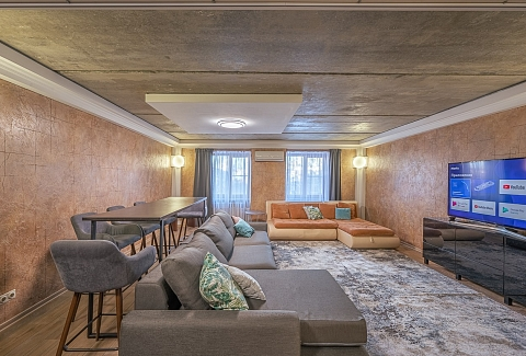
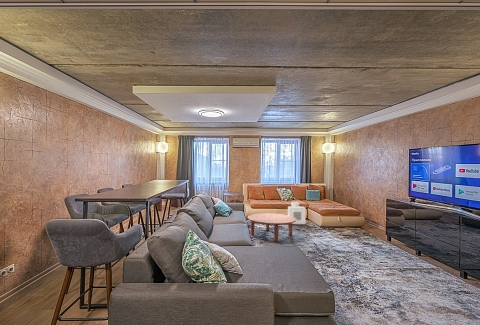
+ coffee table (271, 224)
+ air purifier (295, 212)
